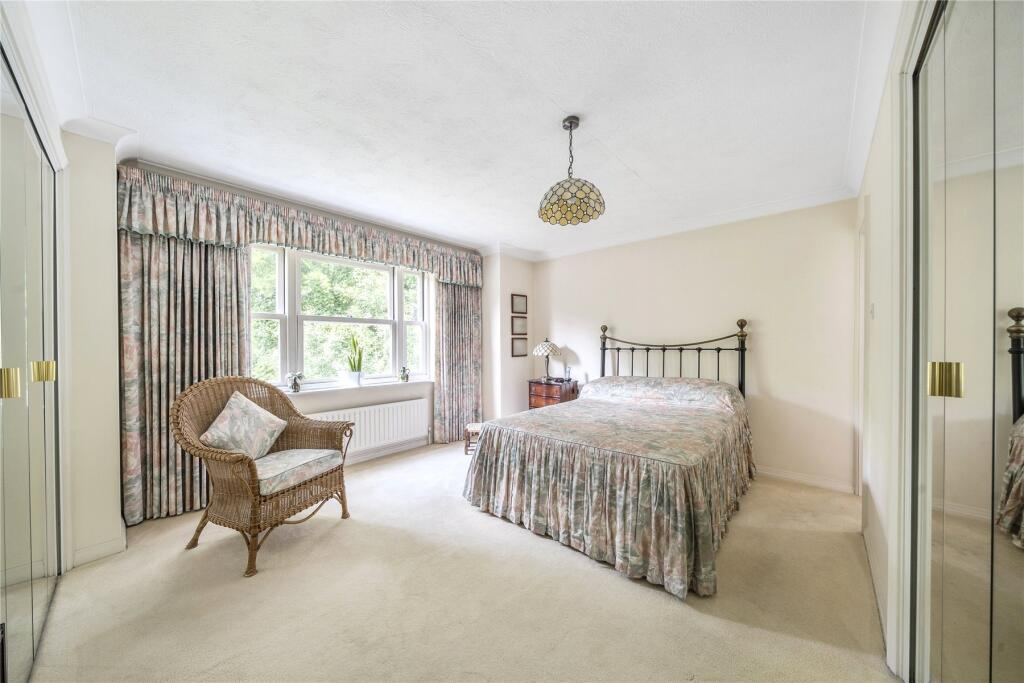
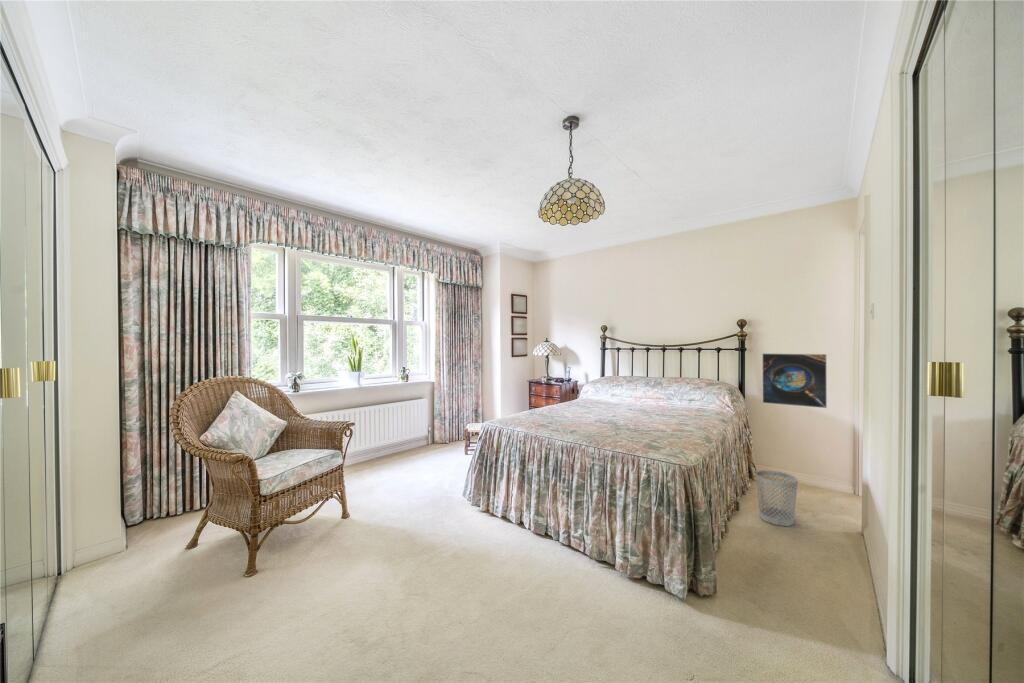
+ wastebasket (776, 497)
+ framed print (793, 379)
